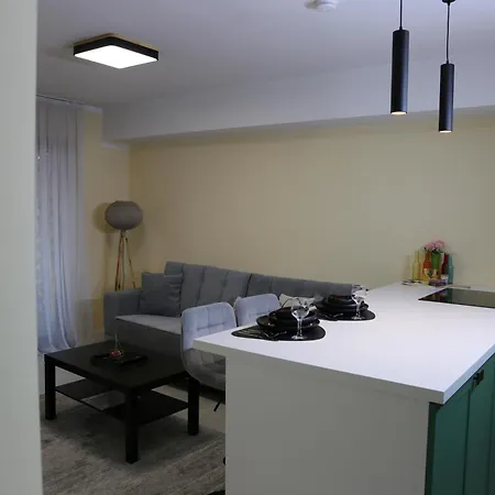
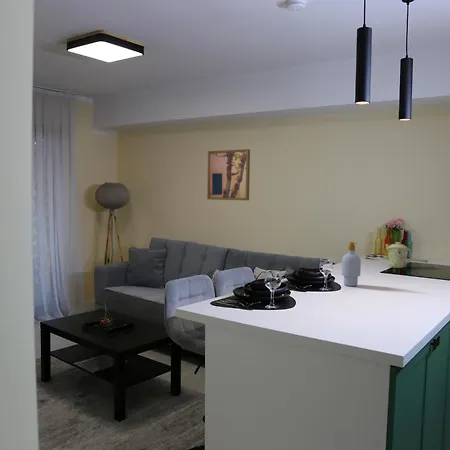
+ wall art (228, 175)
+ soap bottle (351, 263)
+ mug (399, 254)
